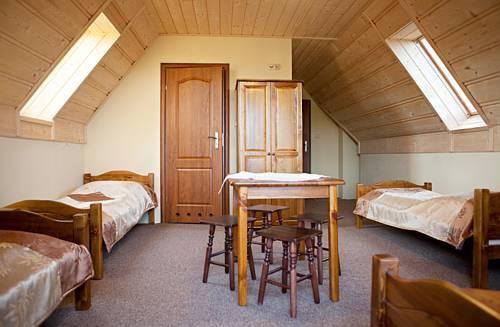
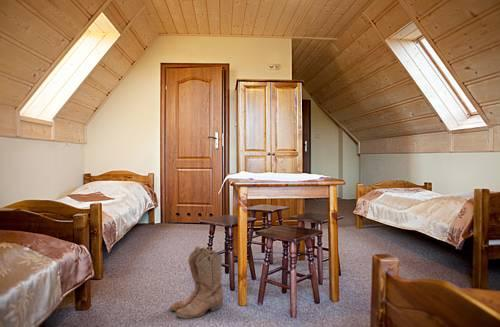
+ boots (196, 279)
